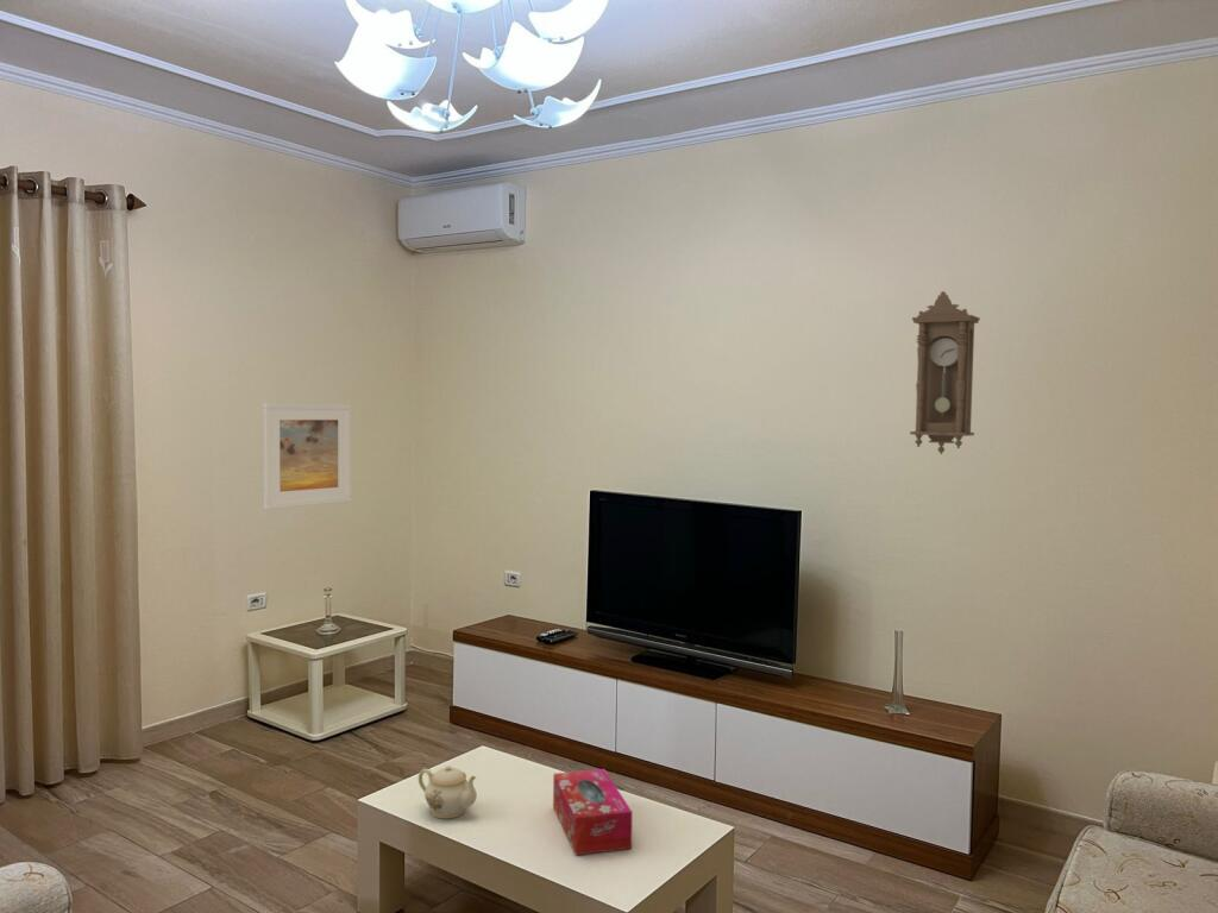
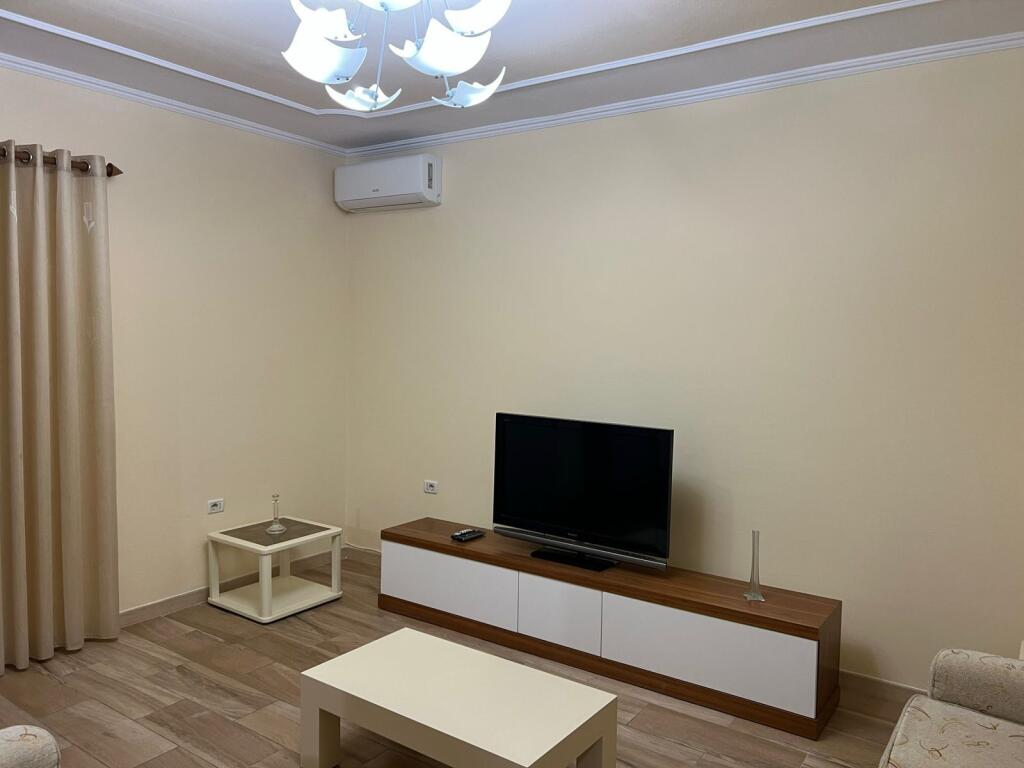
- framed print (308, 454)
- pendulum clock (943, 373)
- tissue box (590, 808)
- teapot (446, 788)
